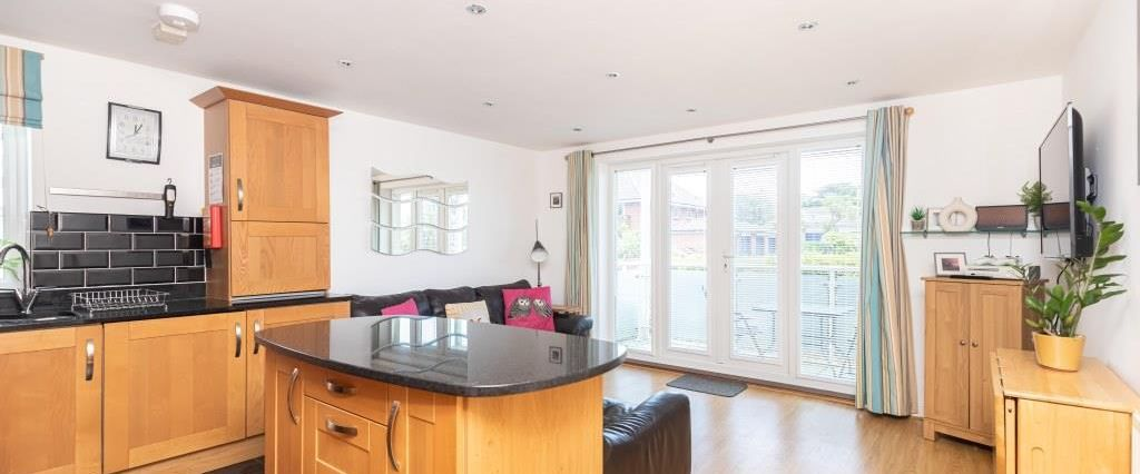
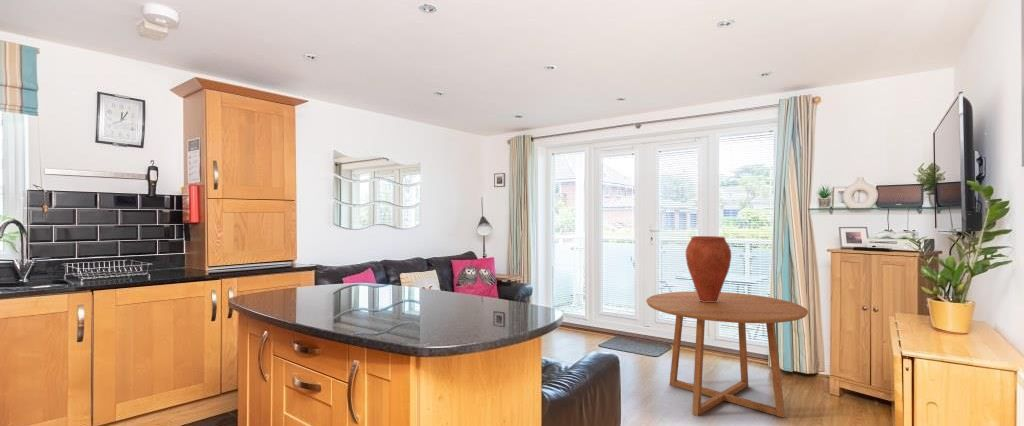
+ dining table (739, 348)
+ vase (708, 268)
